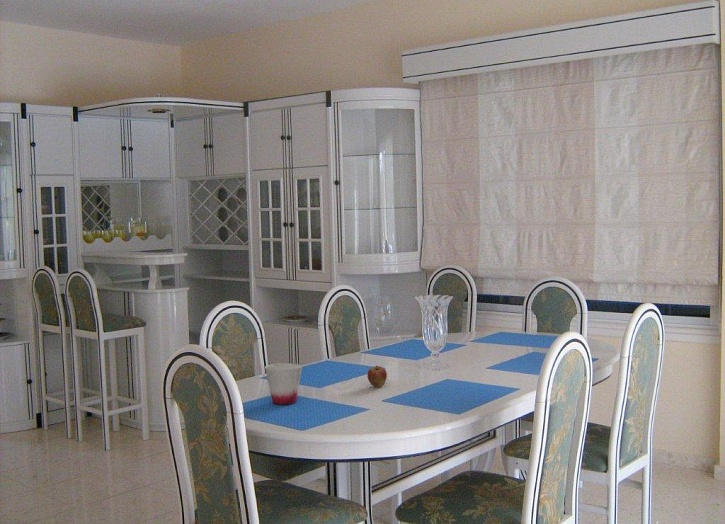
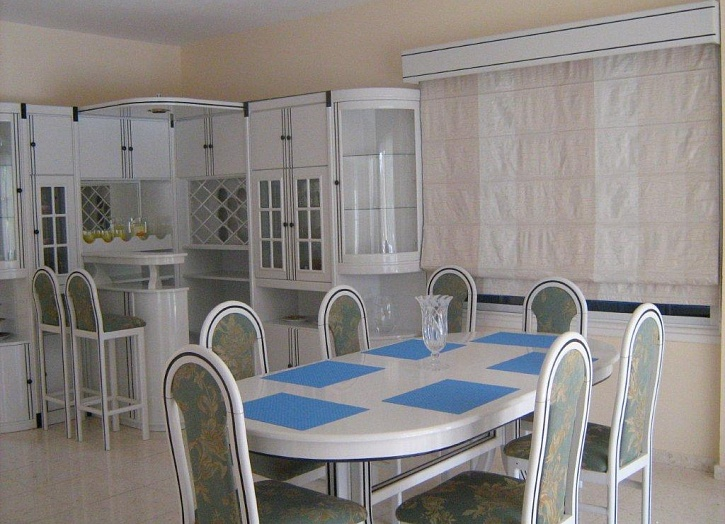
- cup (284, 384)
- fruit (377, 375)
